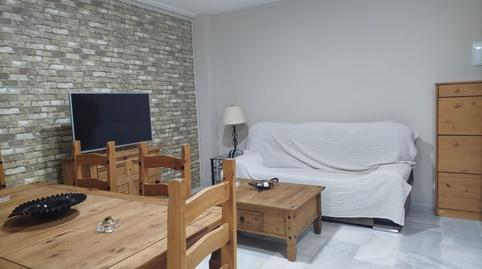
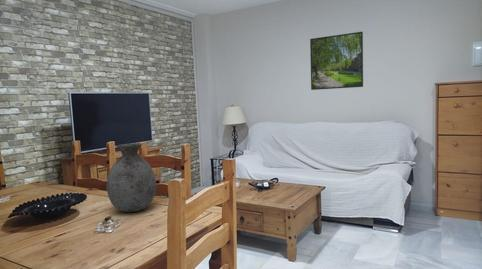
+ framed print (335, 62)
+ vase (131, 177)
